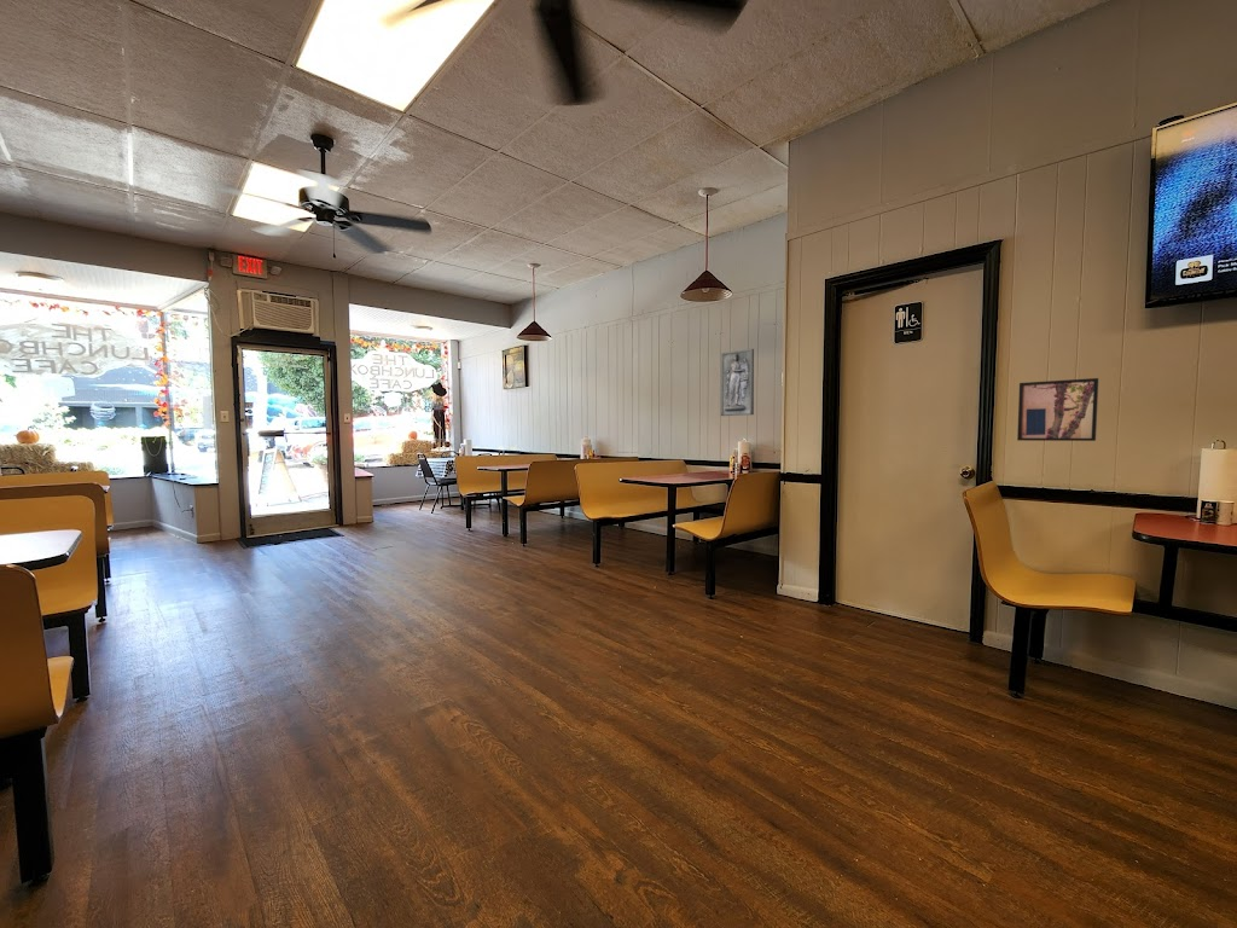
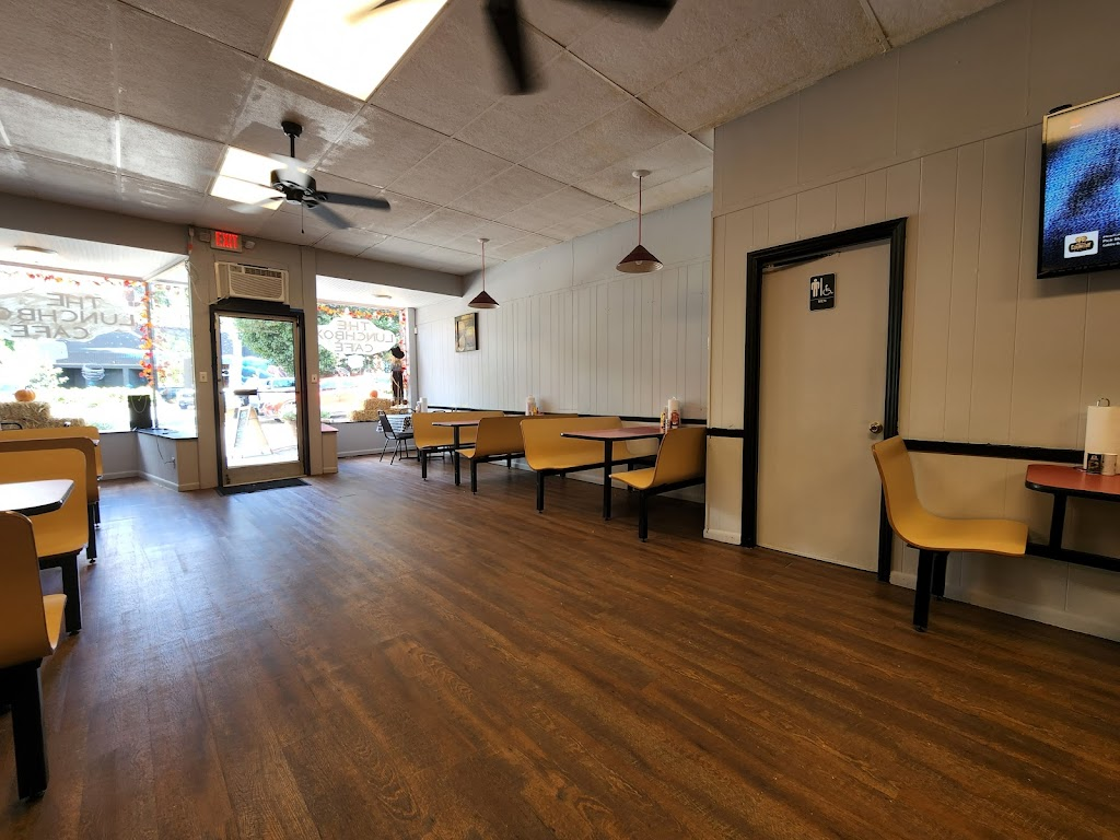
- wall art (1056, 411)
- relief panel (736, 383)
